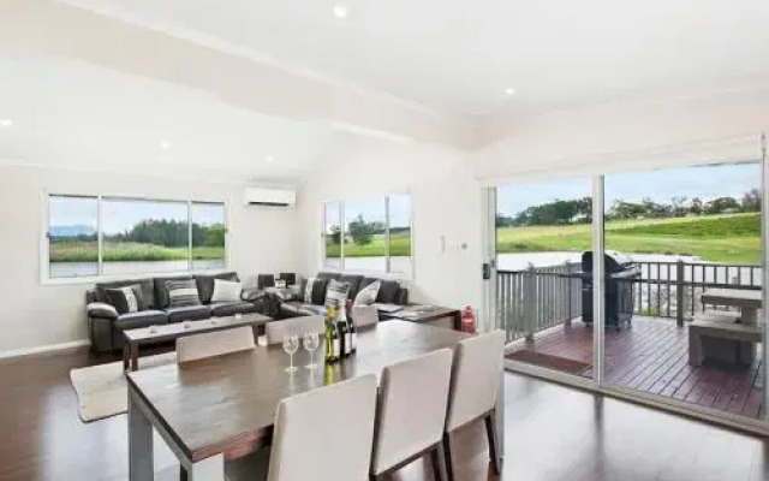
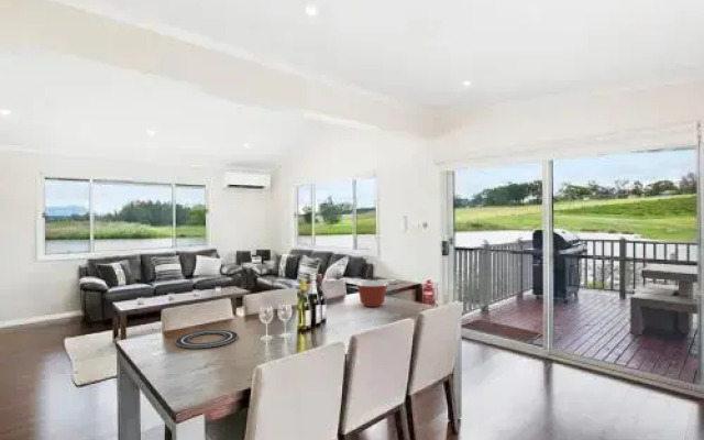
+ mixing bowl (372, 294)
+ serving platter (207, 333)
